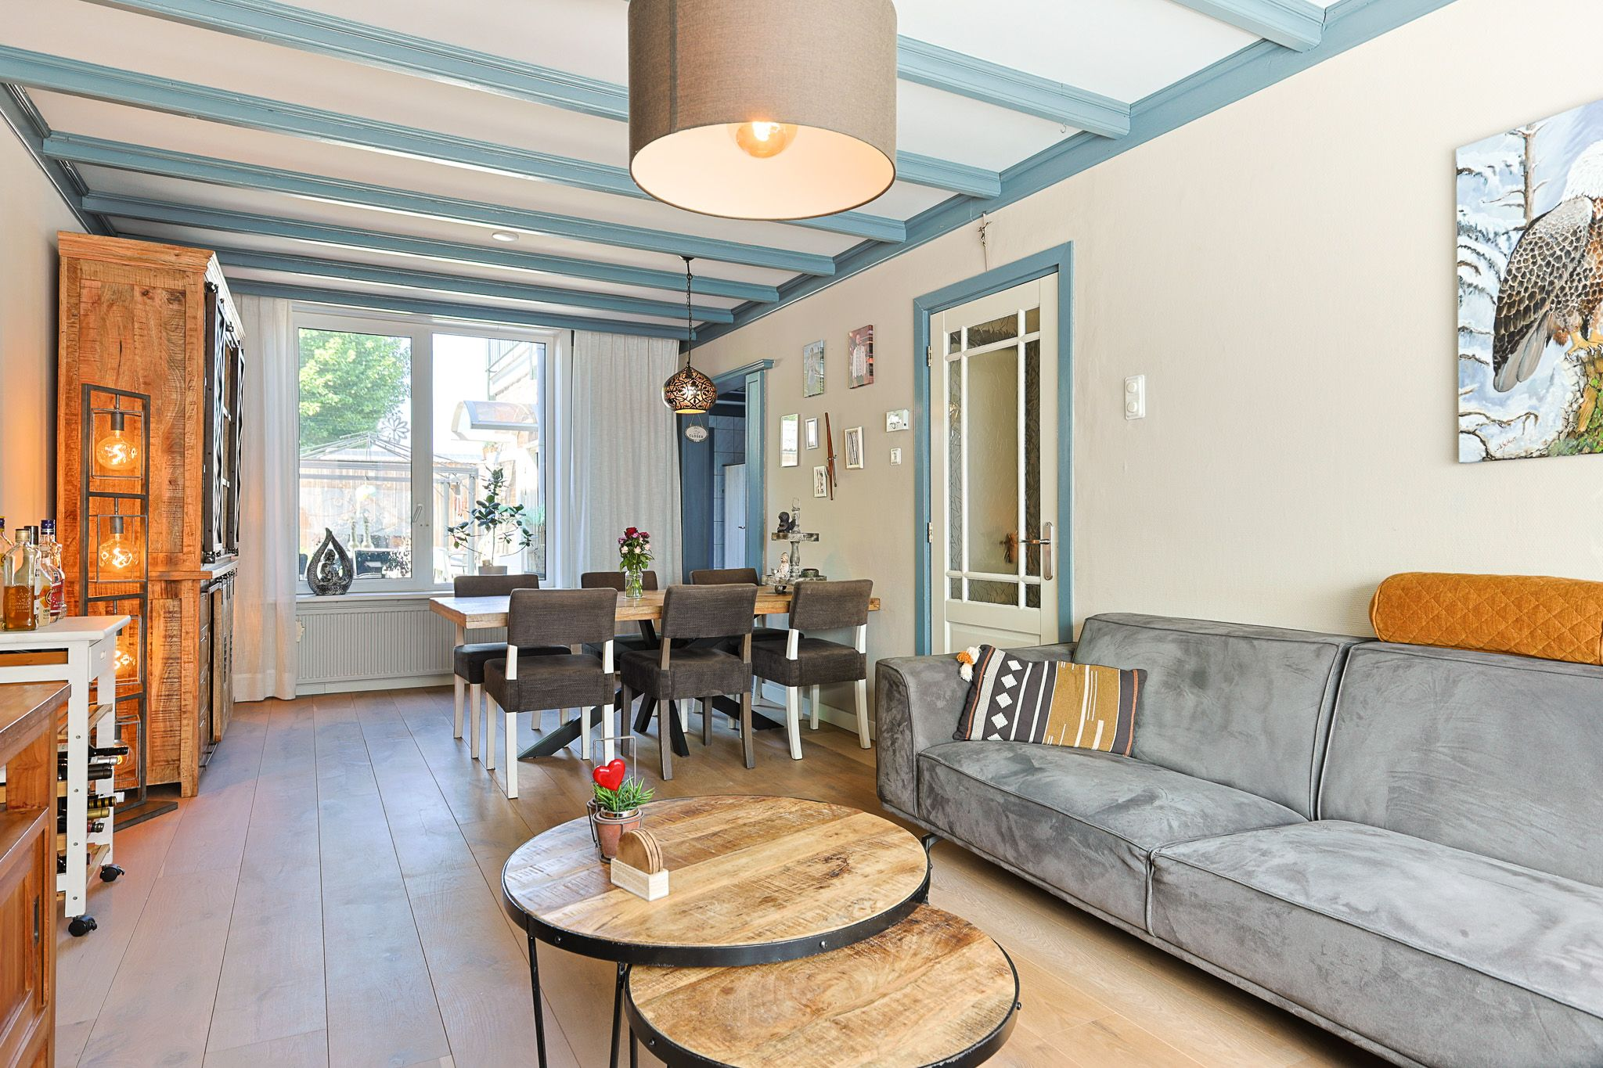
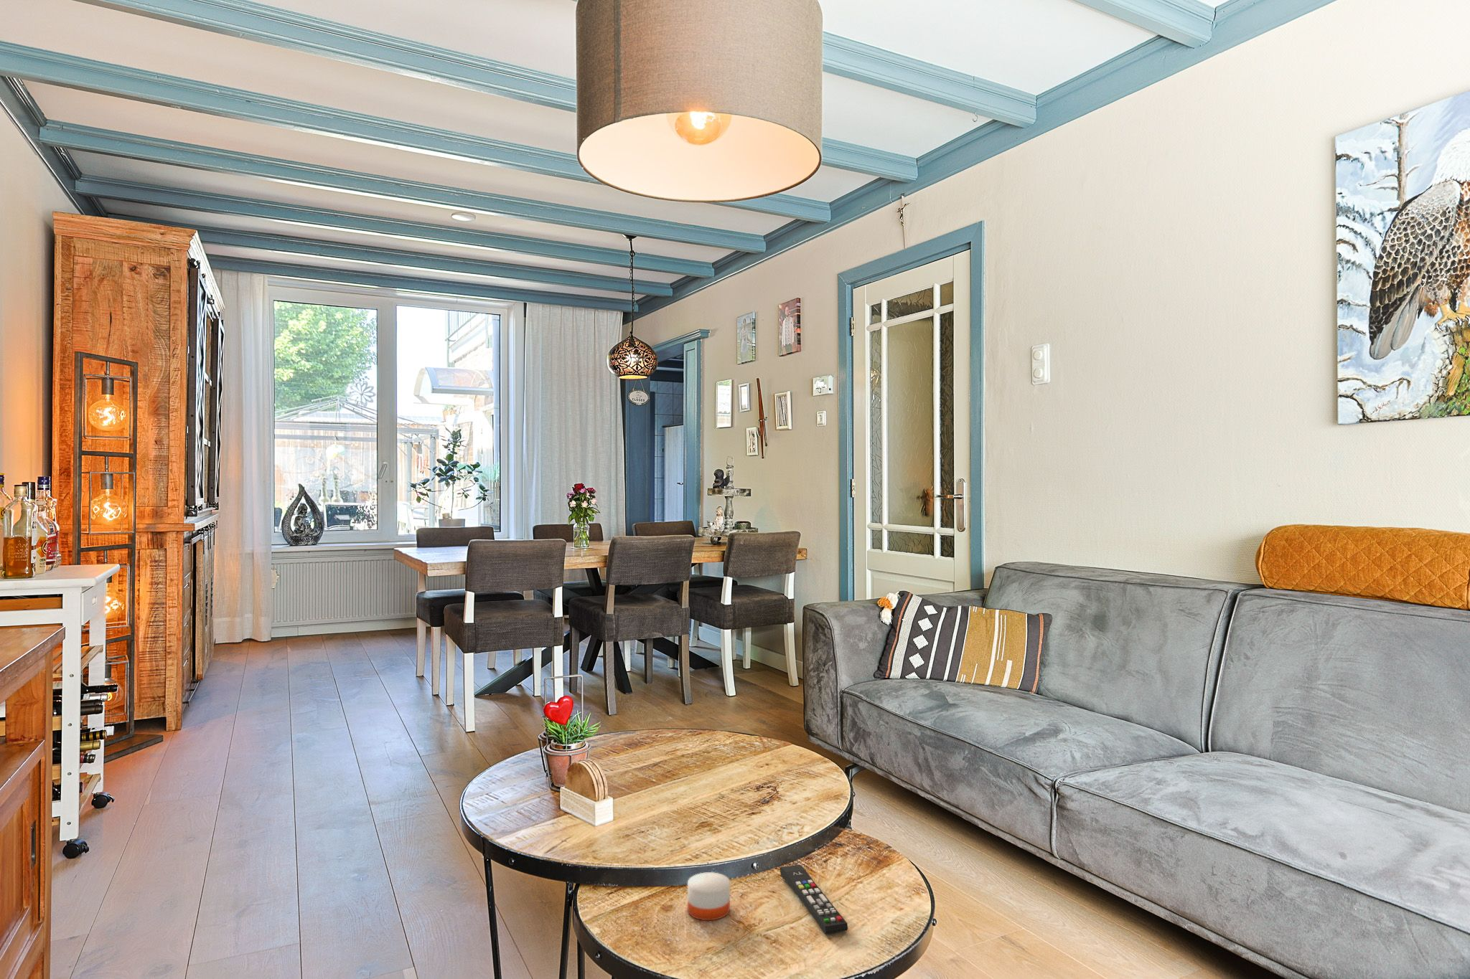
+ remote control (811, 897)
+ candle (708, 880)
